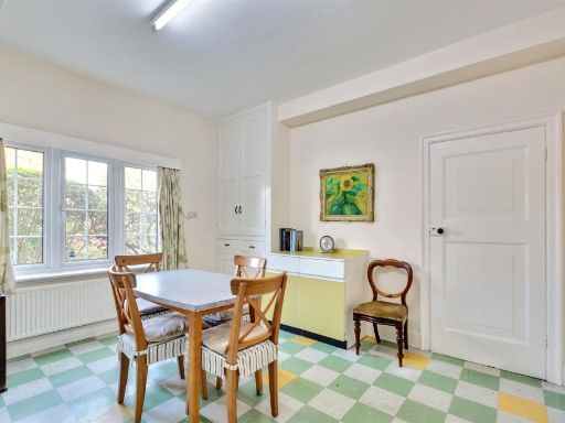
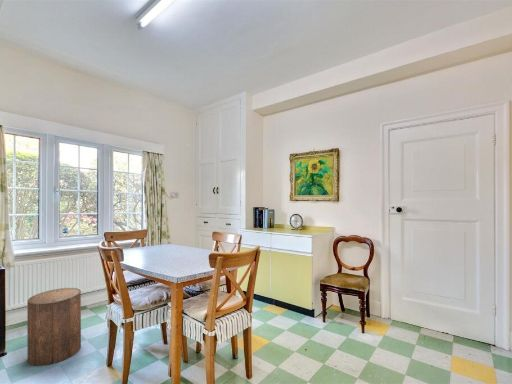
+ stool (55, 323)
